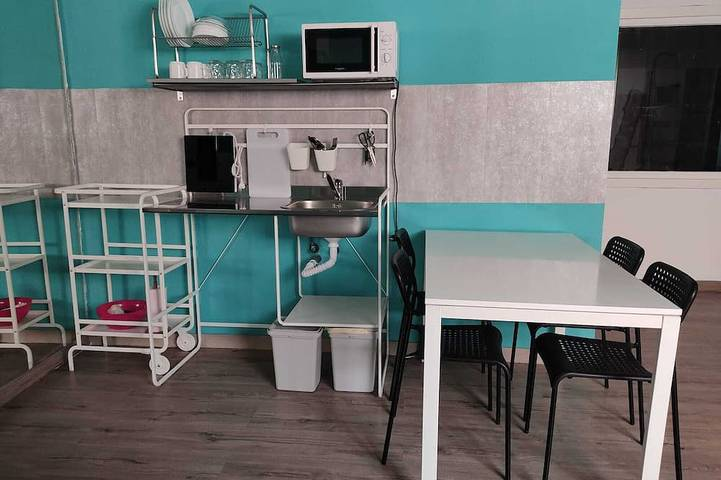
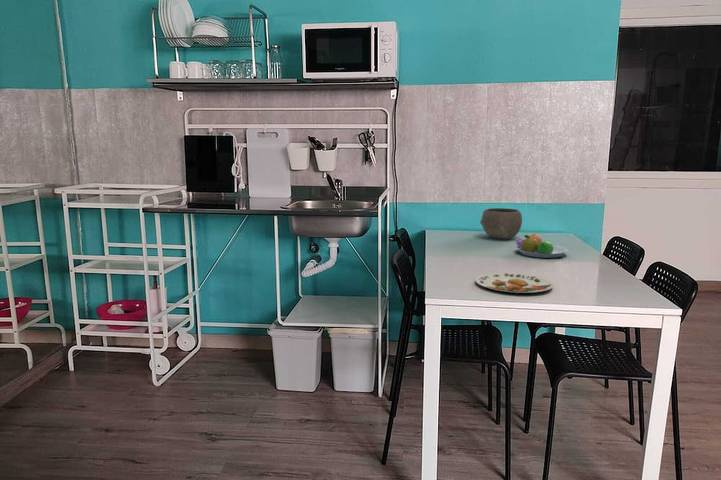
+ plate (513, 283)
+ bowl (501, 223)
+ fruit bowl (541, 244)
